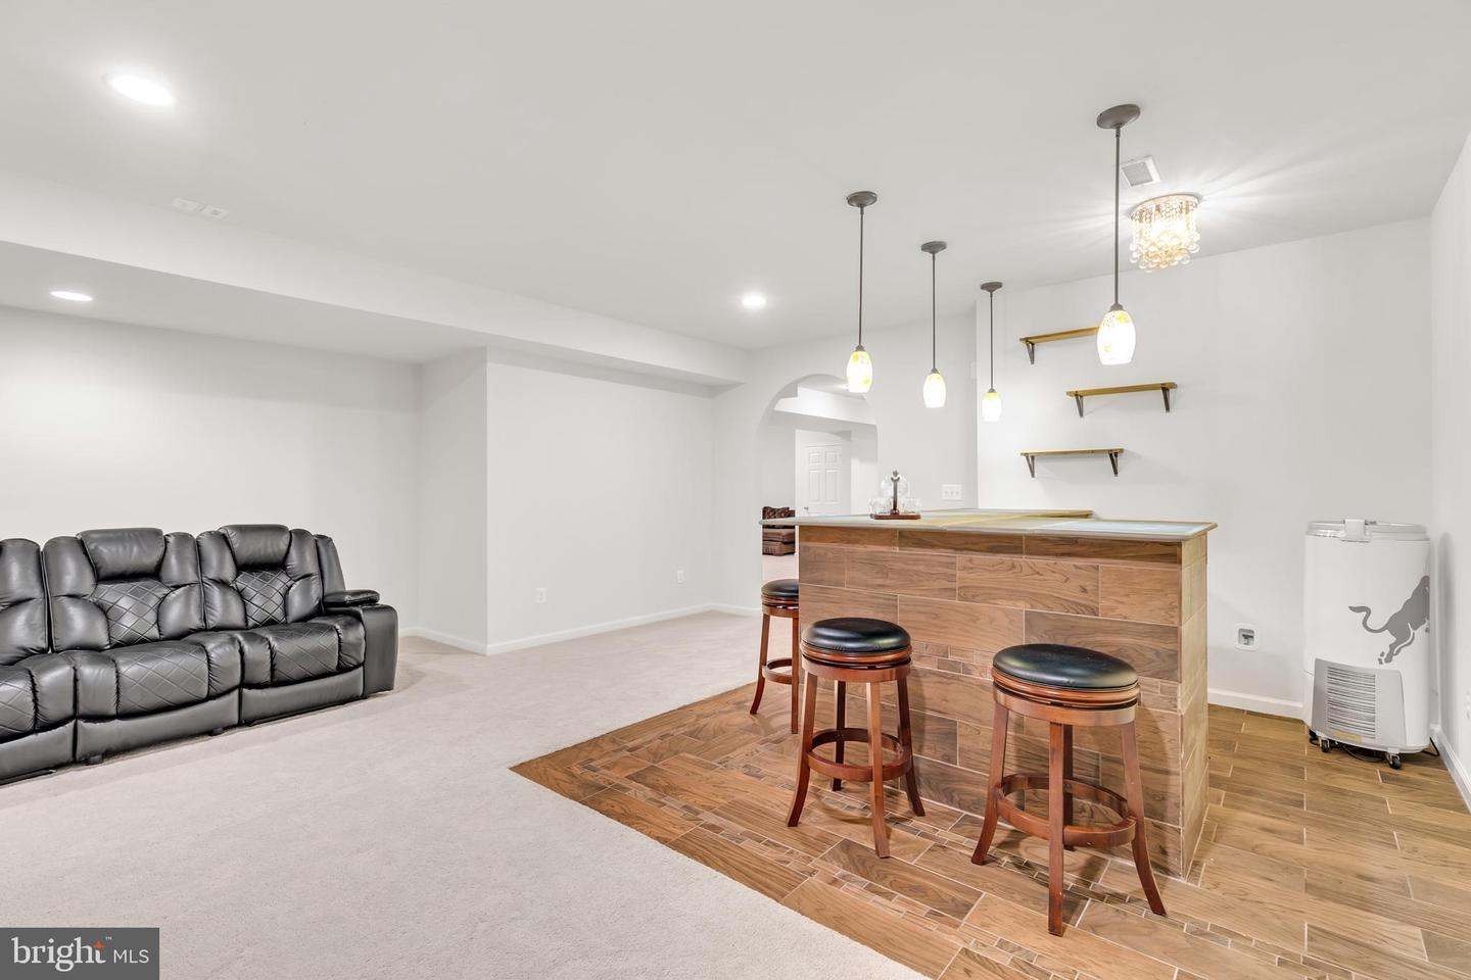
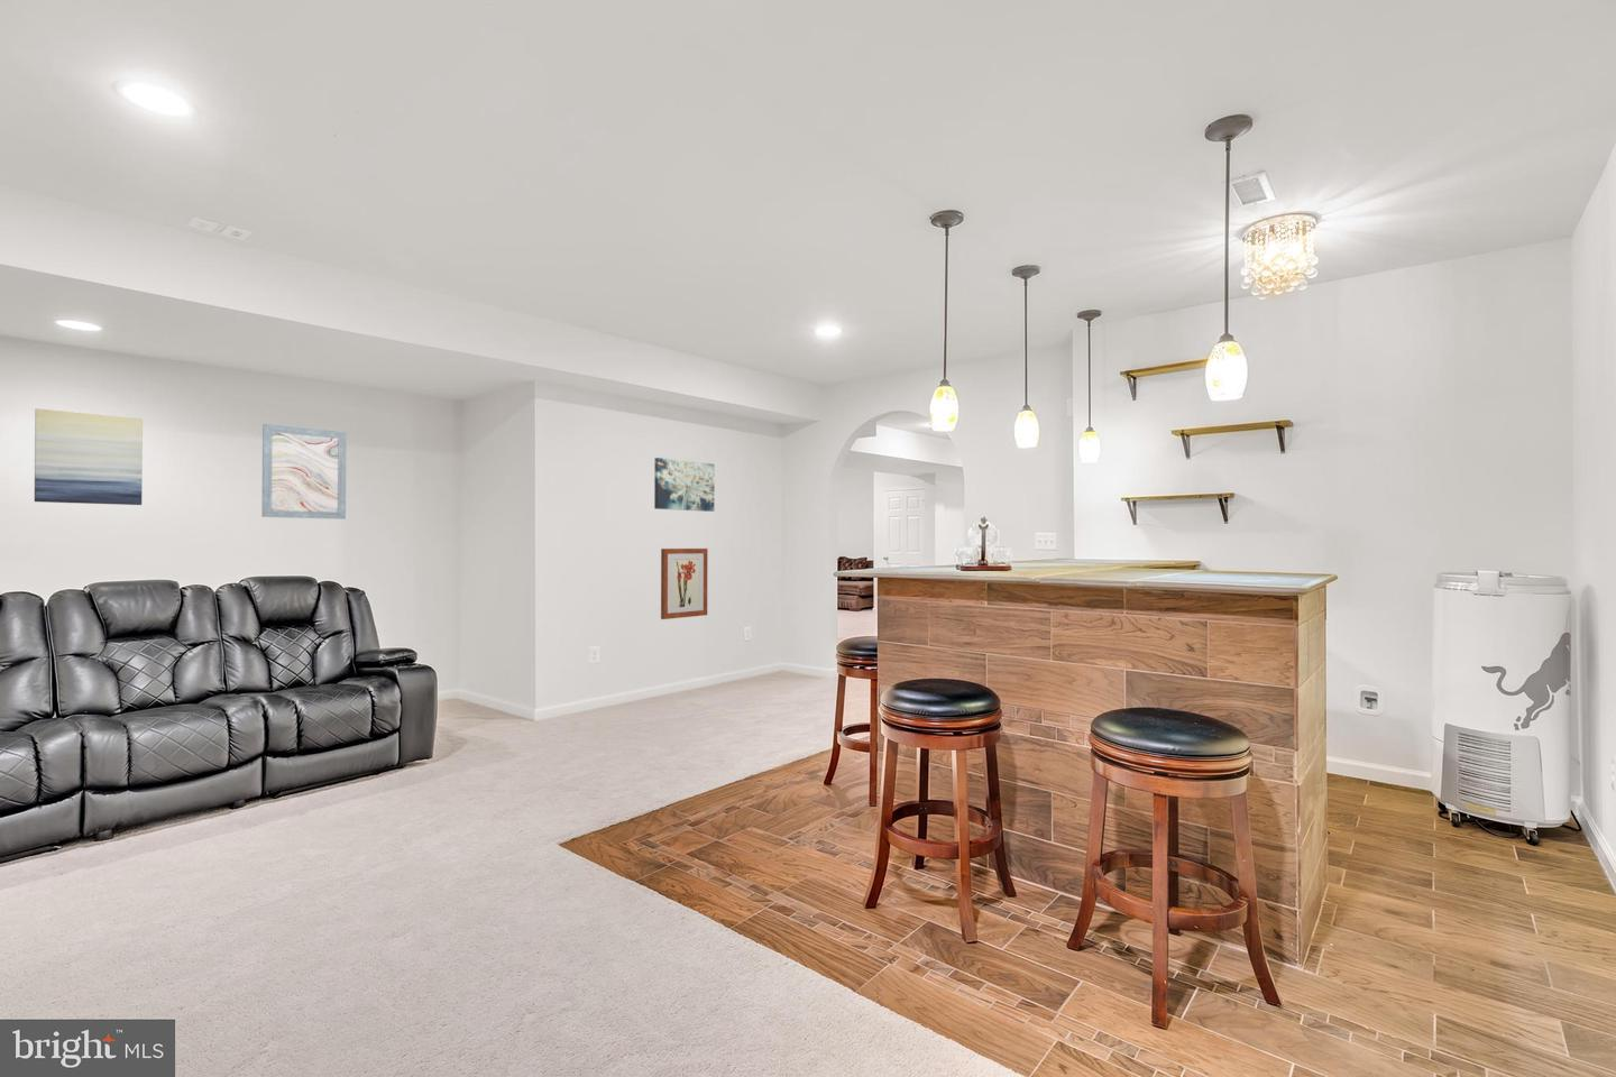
+ wall art (684, 582)
+ wall art (684, 484)
+ wall art (305, 472)
+ wall art (90, 458)
